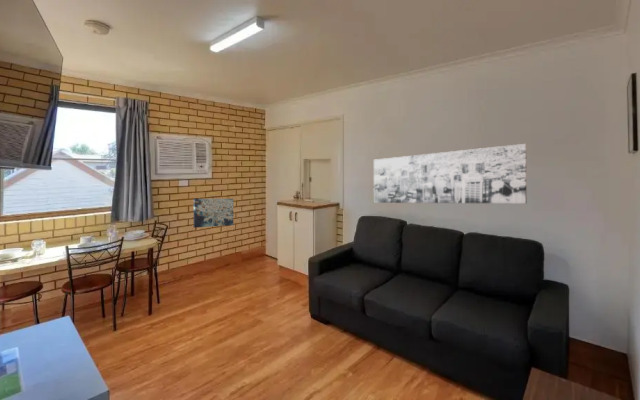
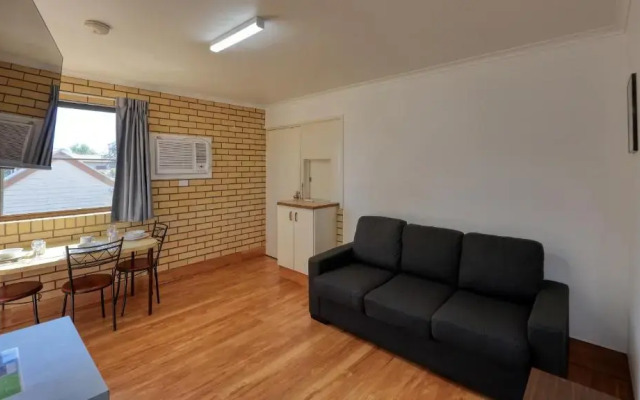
- wall art (214, 212)
- wall art (438, 178)
